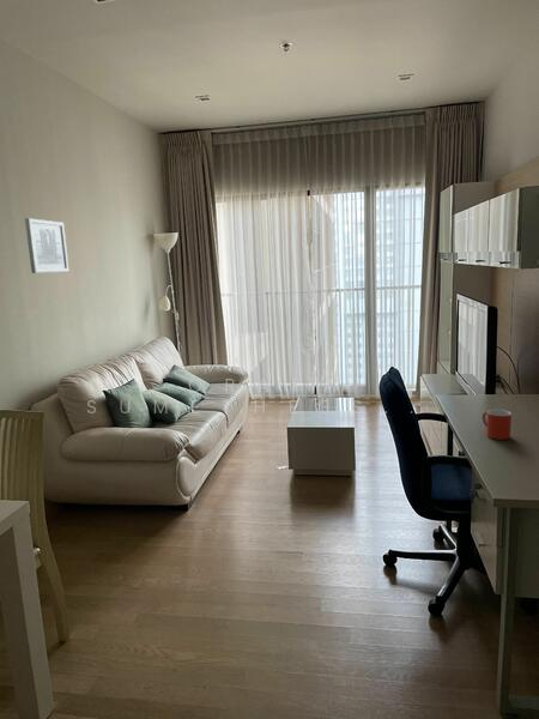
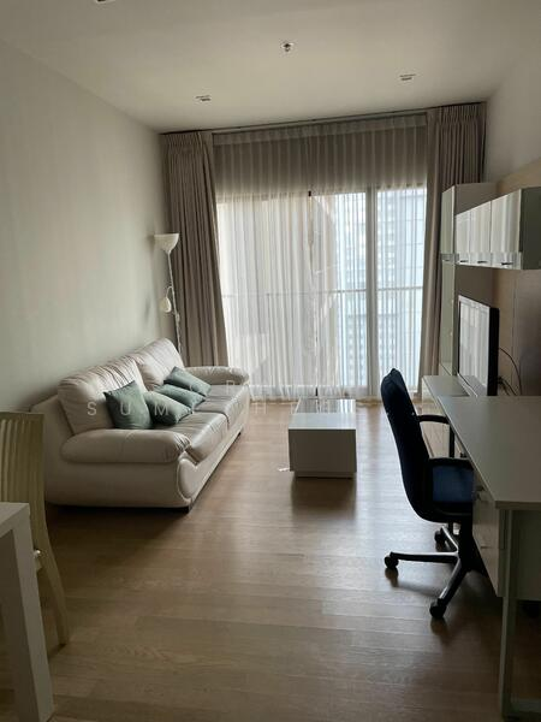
- mug (493, 423)
- wall art (48, 247)
